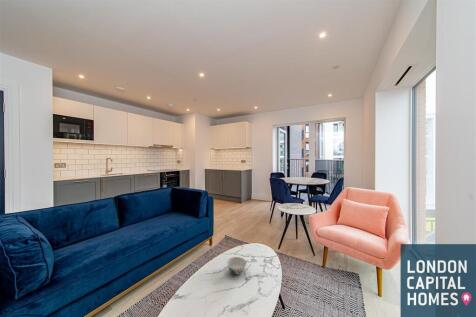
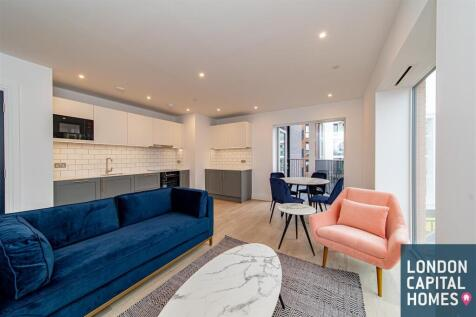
- chinaware (236, 266)
